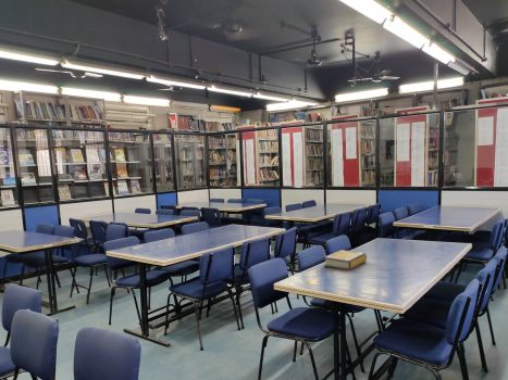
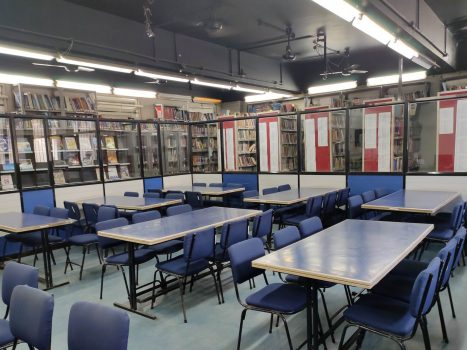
- book (345, 259)
